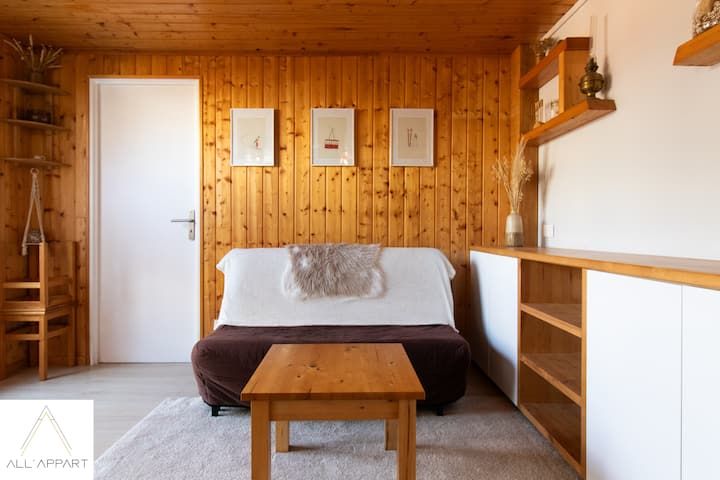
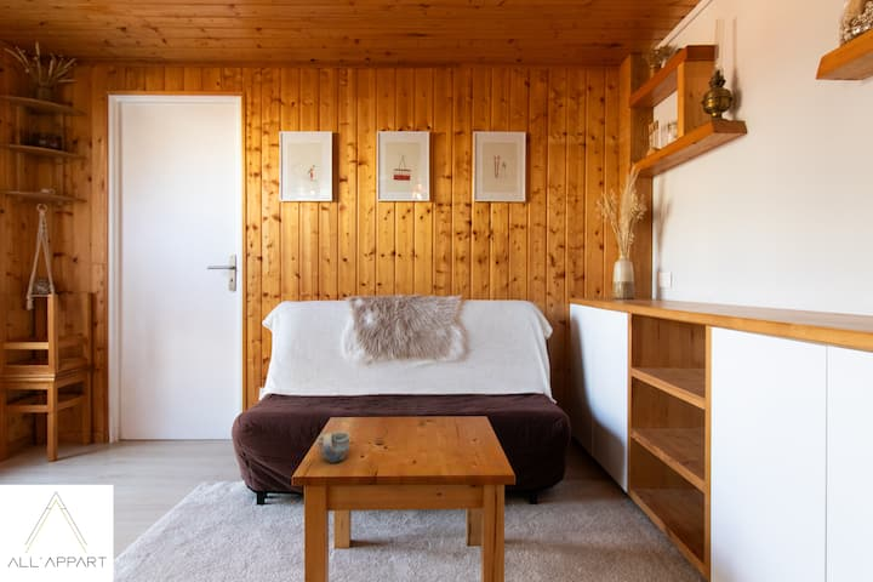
+ cup (331, 444)
